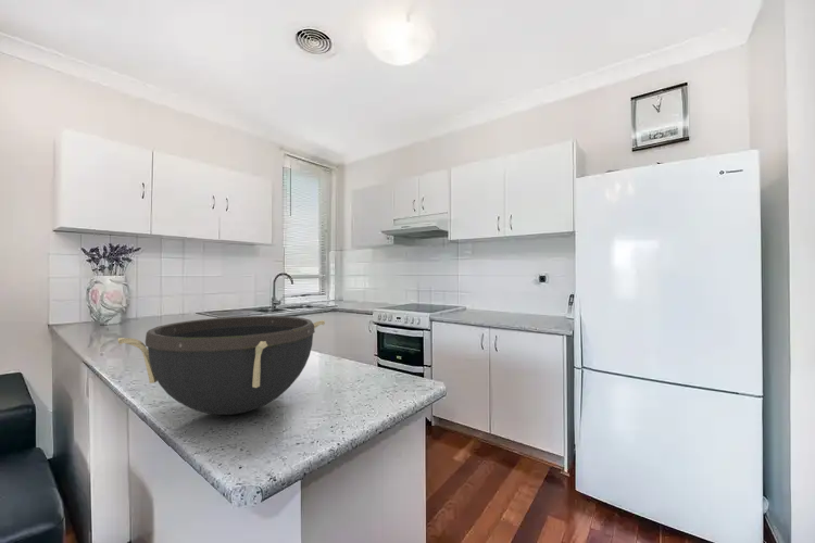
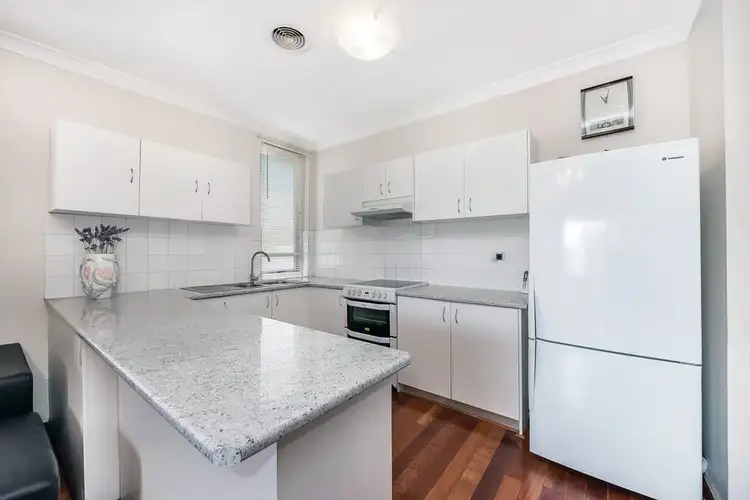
- bowl (237, 366)
